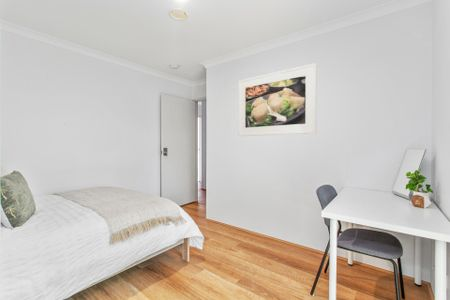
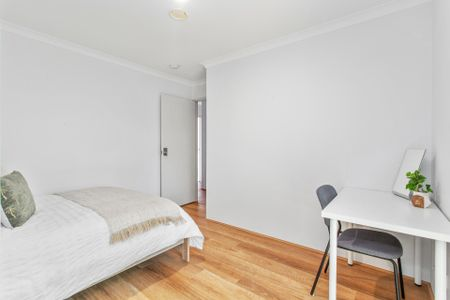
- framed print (272, 104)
